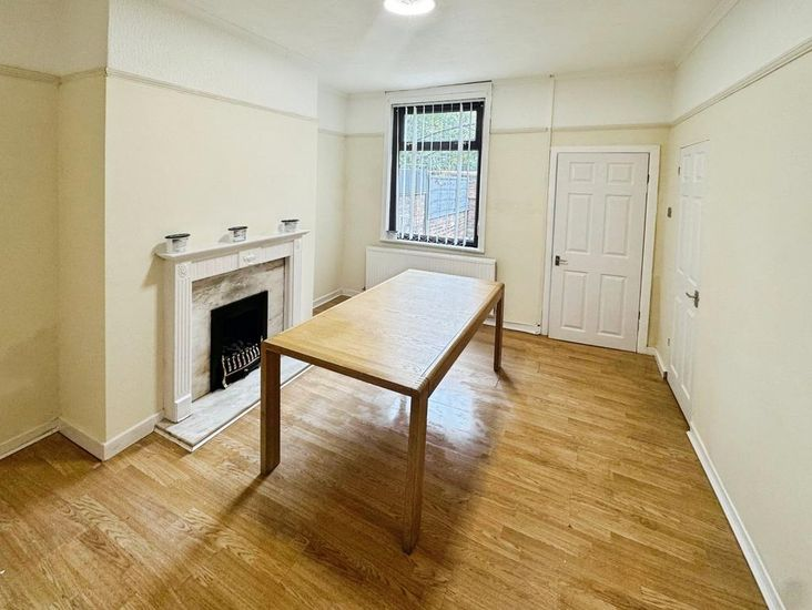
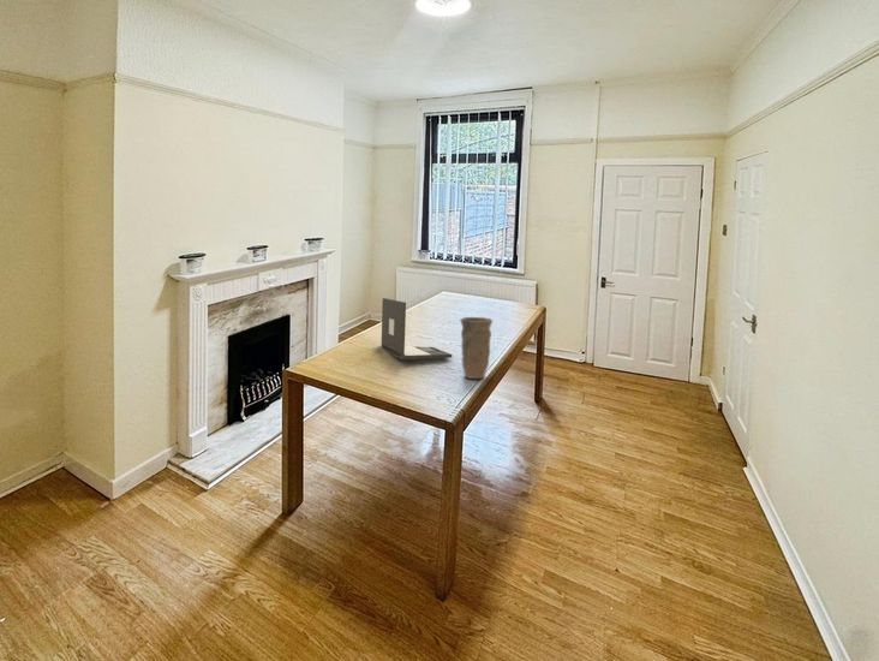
+ vase (474, 347)
+ laptop (405, 323)
